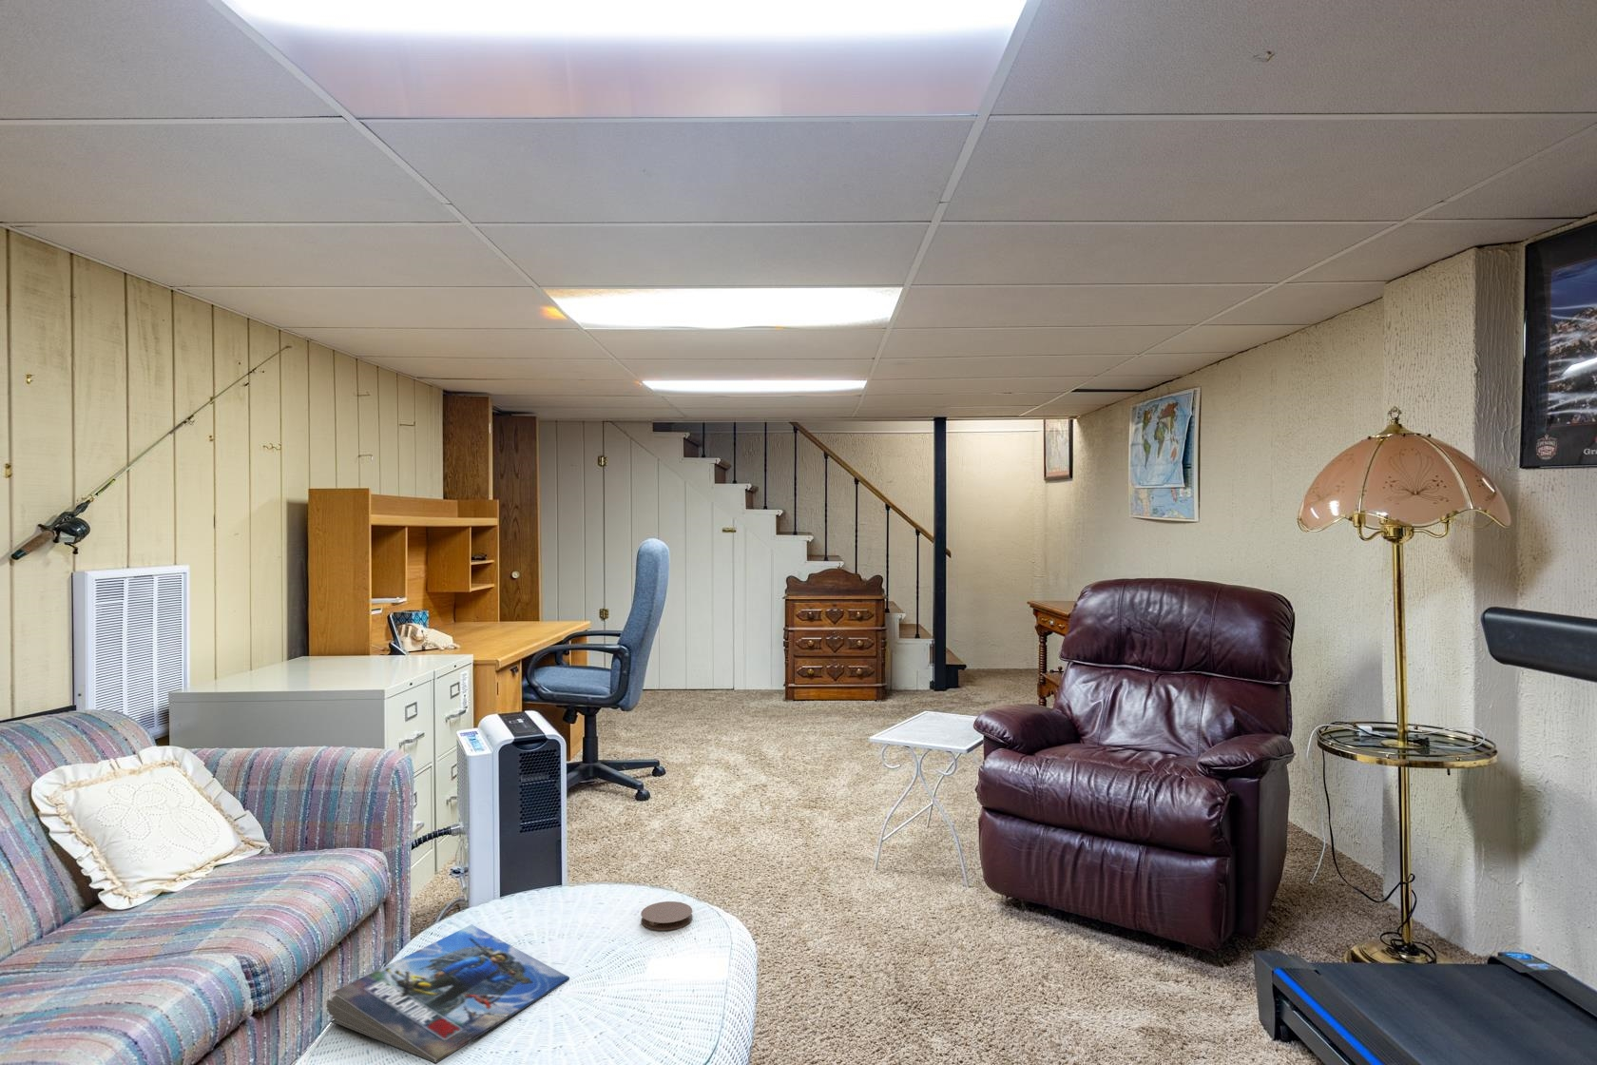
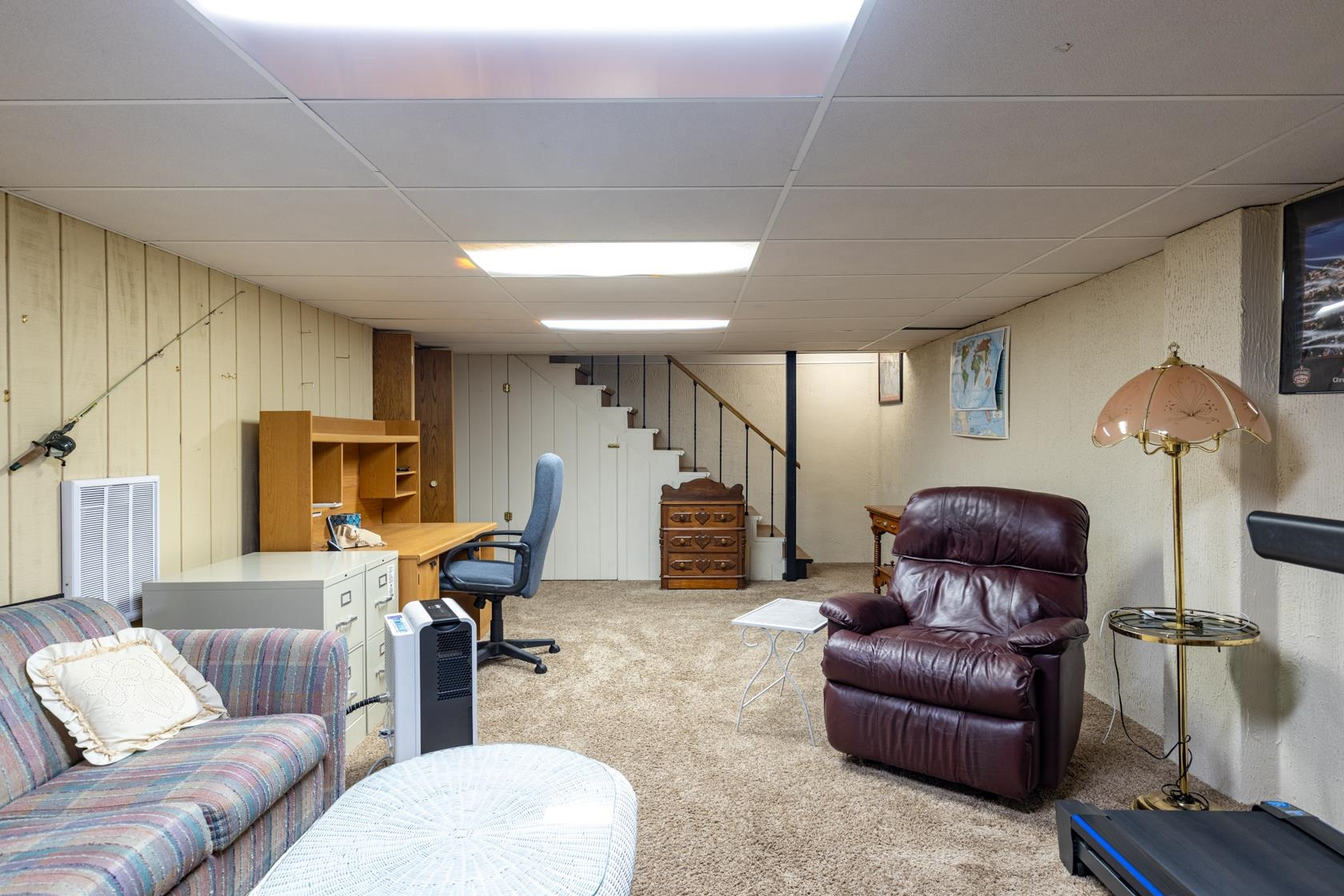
- magazine (453, 985)
- coaster (667, 915)
